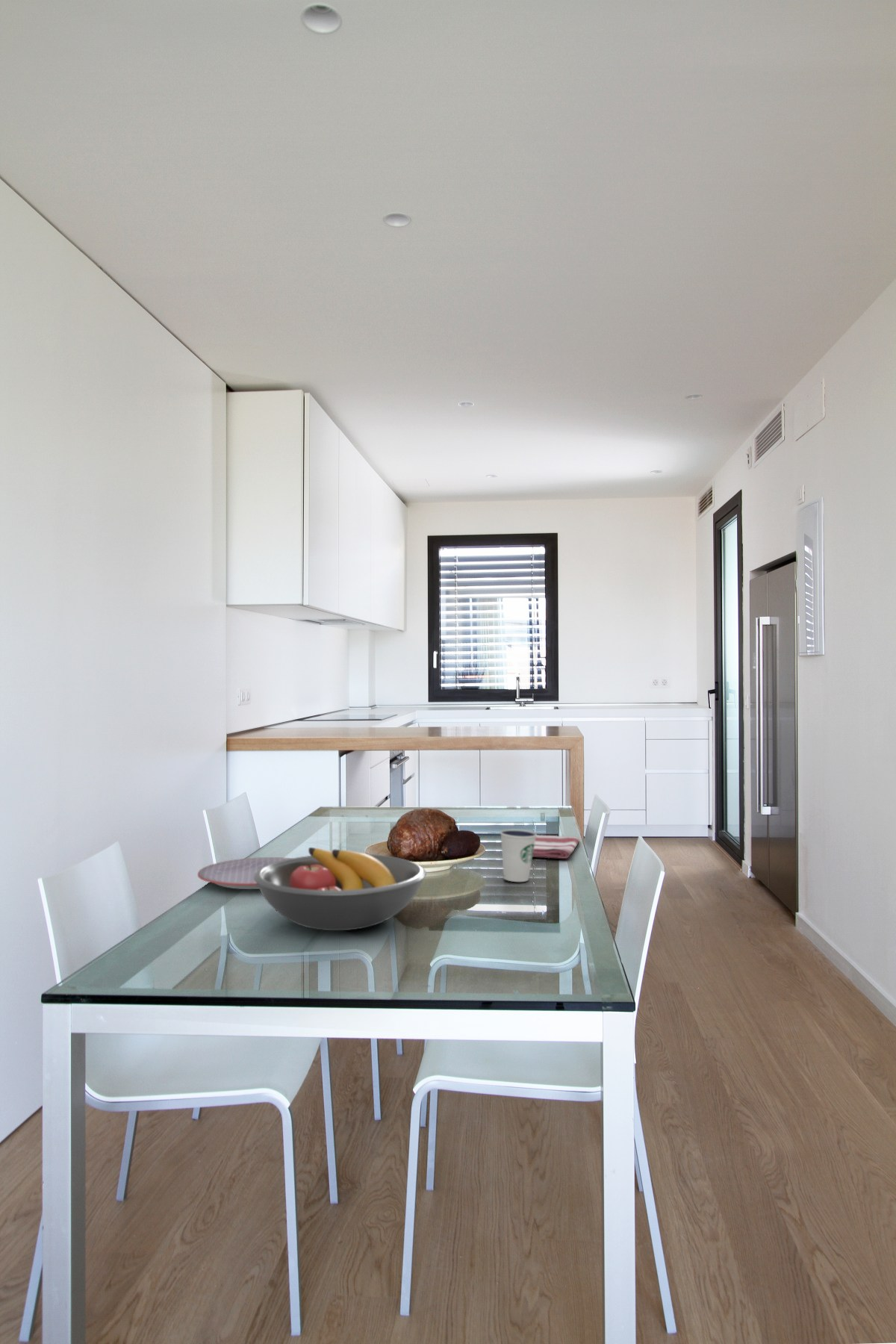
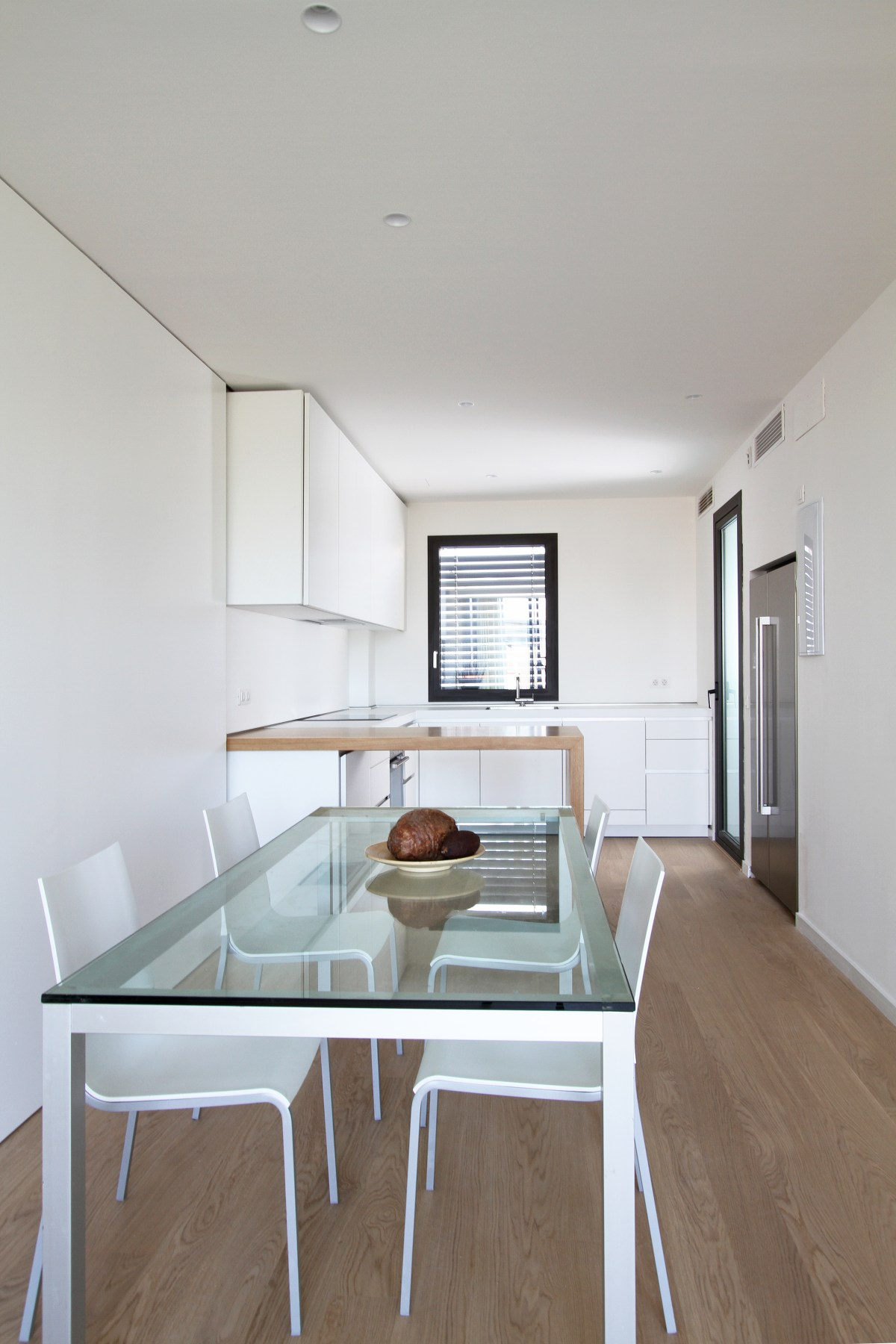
- fruit bowl (340, 889)
- plate (256, 871)
- dish towel (544, 843)
- dixie cup (518, 855)
